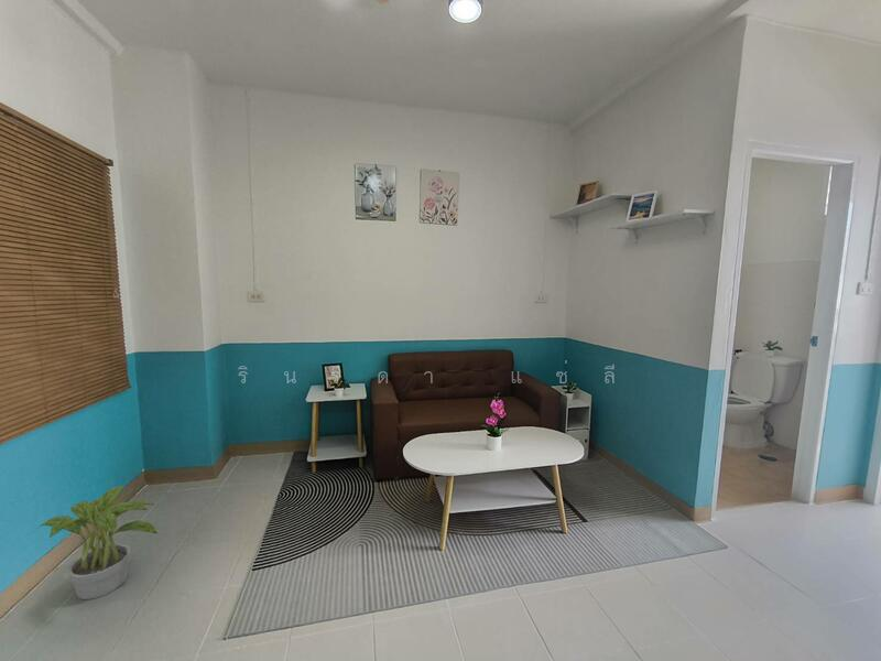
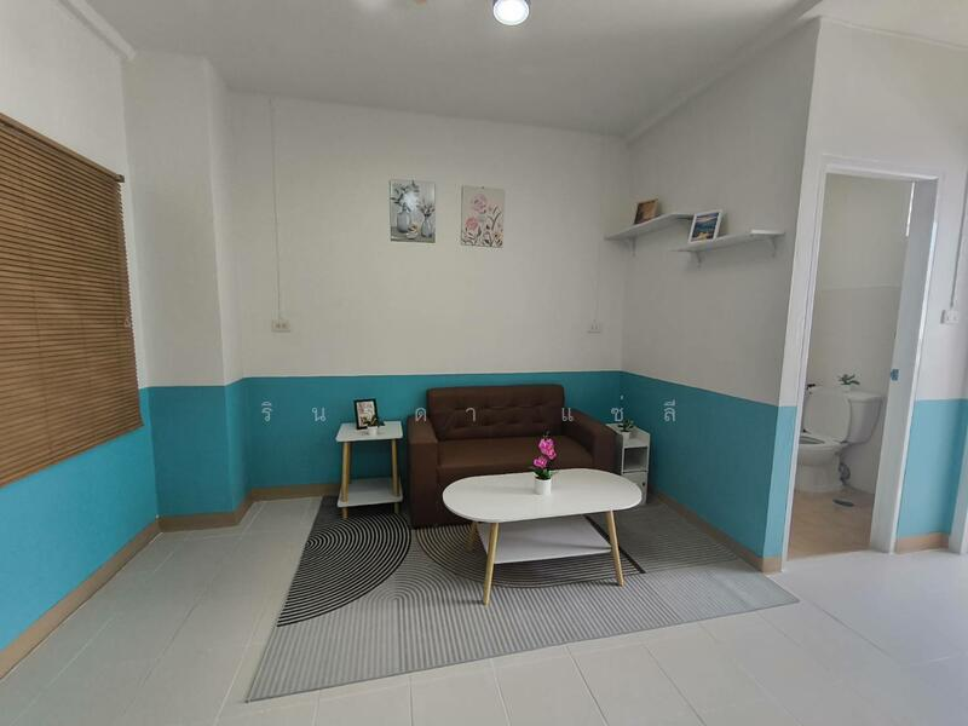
- potted plant (98, 543)
